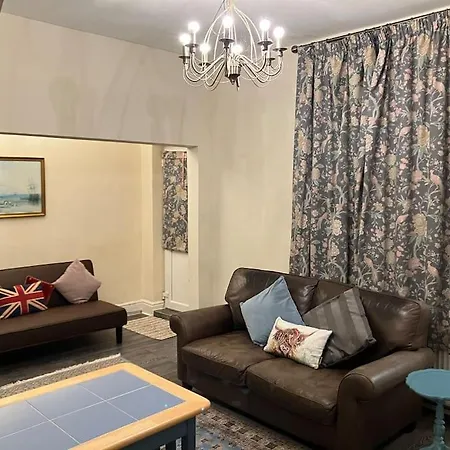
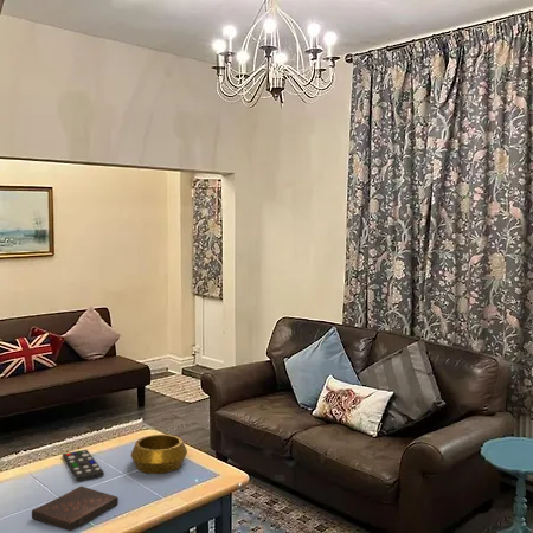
+ decorative bowl (159, 452)
+ book (76, 507)
+ remote control (82, 463)
